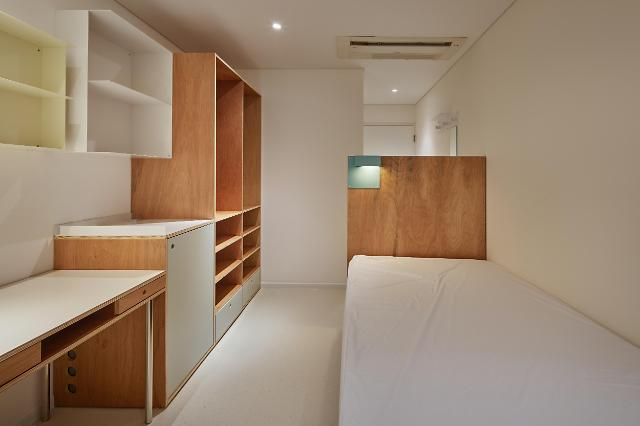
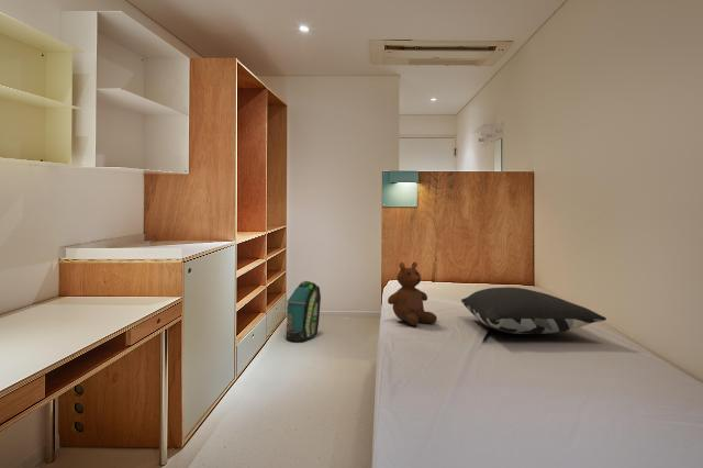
+ teddy bear (413, 292)
+ backpack (303, 309)
+ pillow (525, 310)
